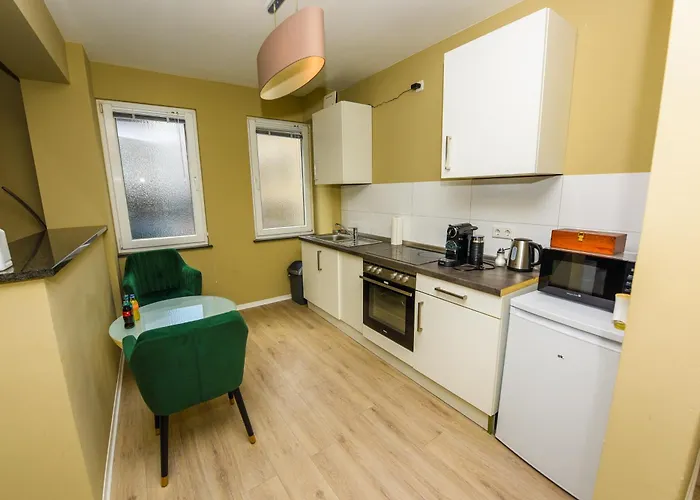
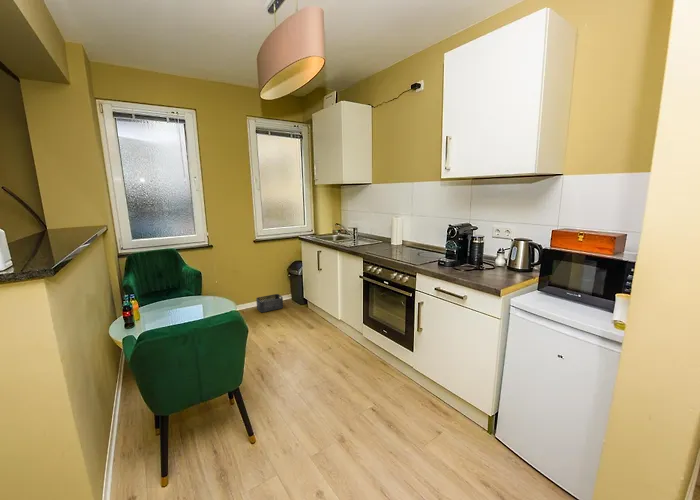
+ storage bin (269, 302)
